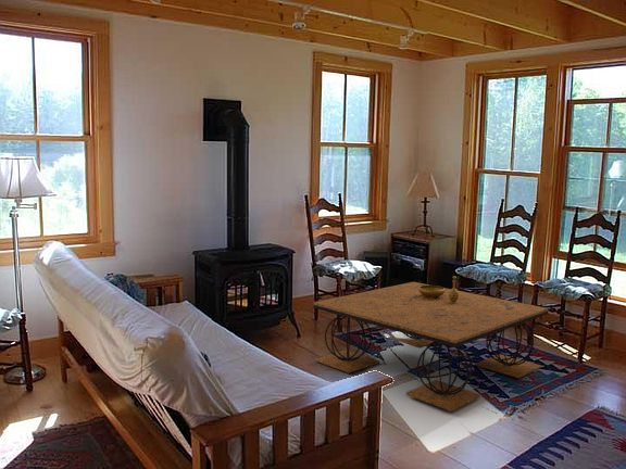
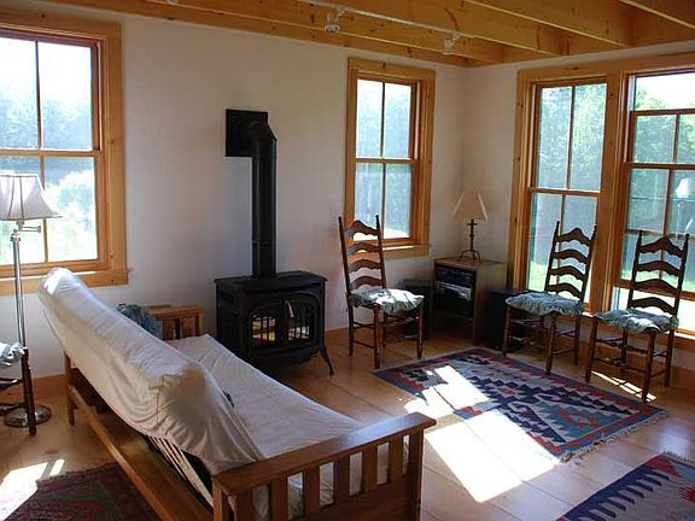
- coffee table (428, 334)
- decorative bowl (439, 287)
